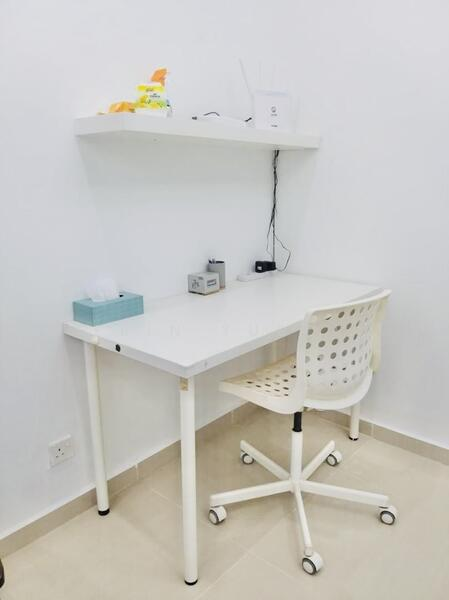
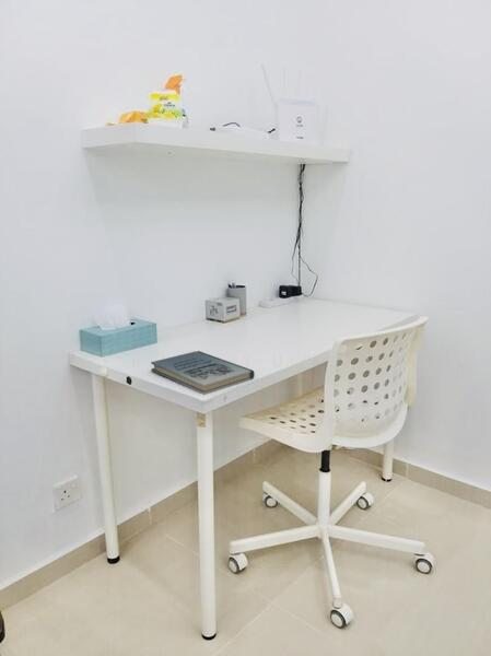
+ book (201, 370)
